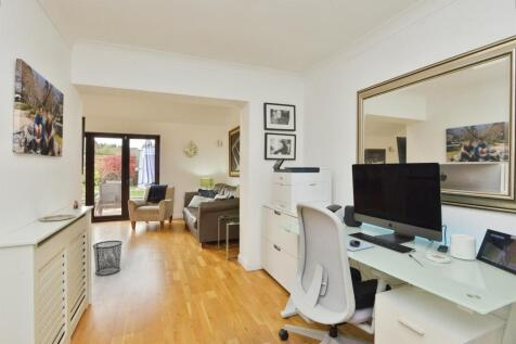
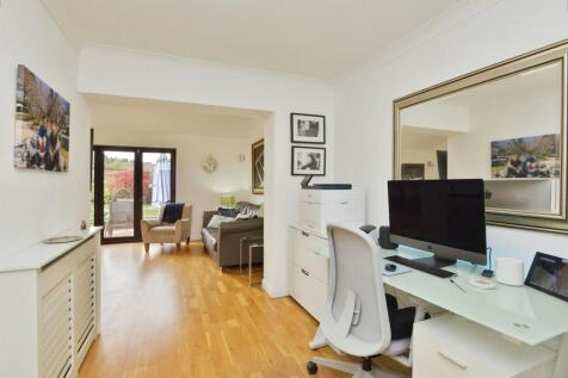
- waste bin (107, 257)
